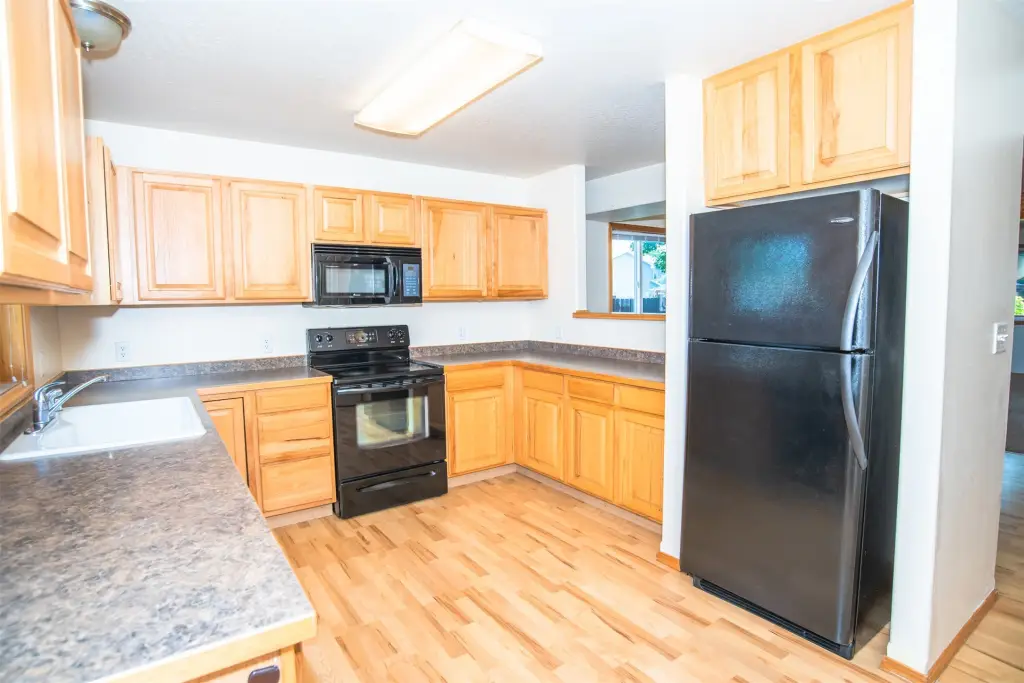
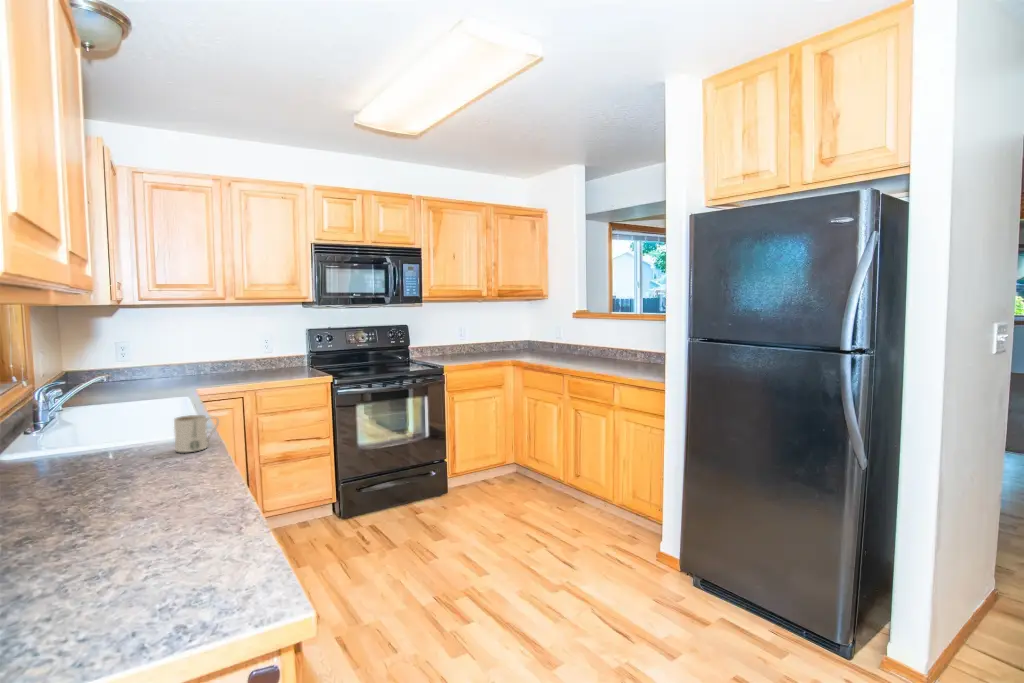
+ mug (197, 432)
